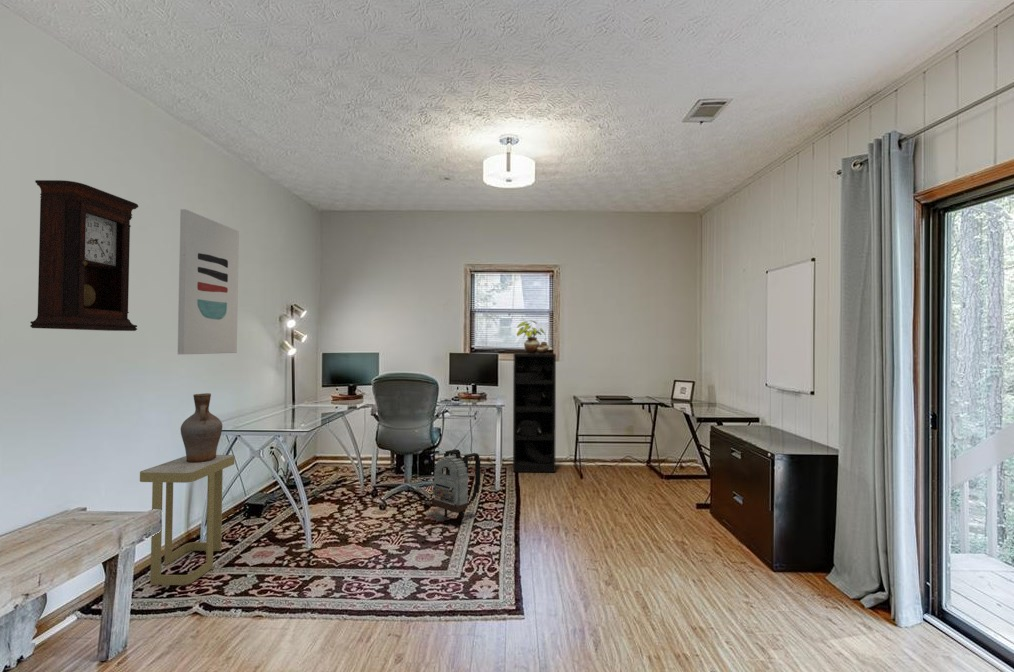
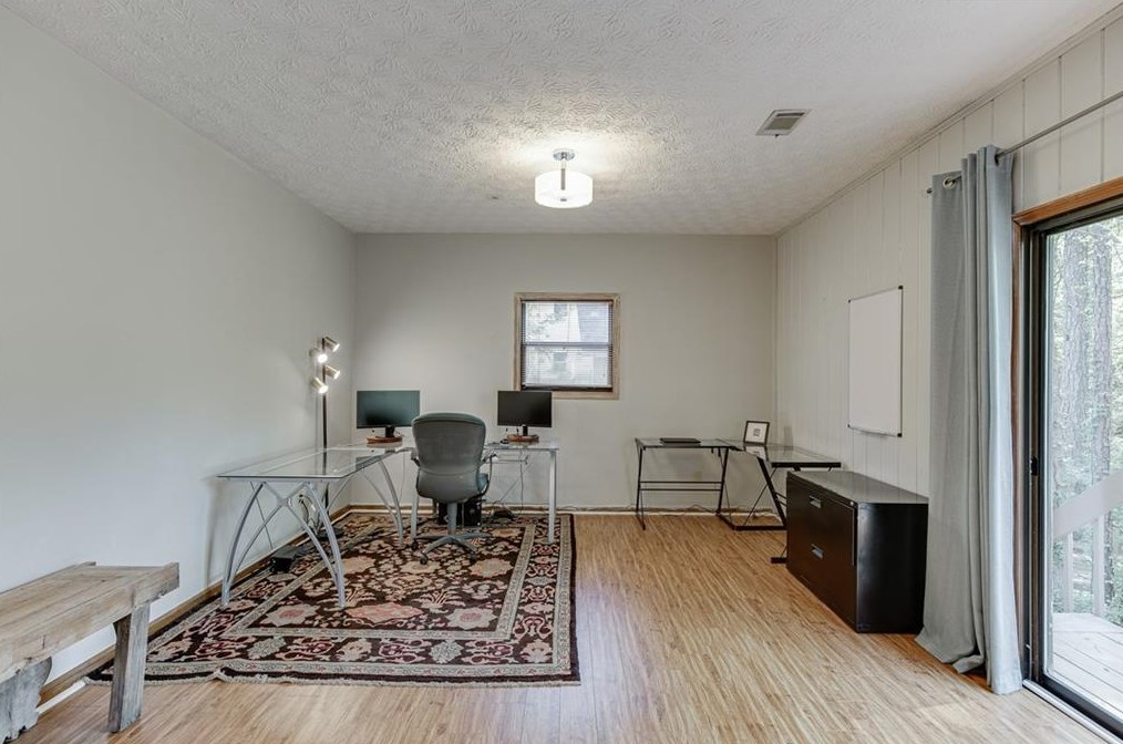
- potted plant (533, 336)
- wall art (211, 287)
- backpack (456, 484)
- pendulum clock (93, 261)
- vase (201, 426)
- shelving unit (533, 410)
- side table (172, 514)
